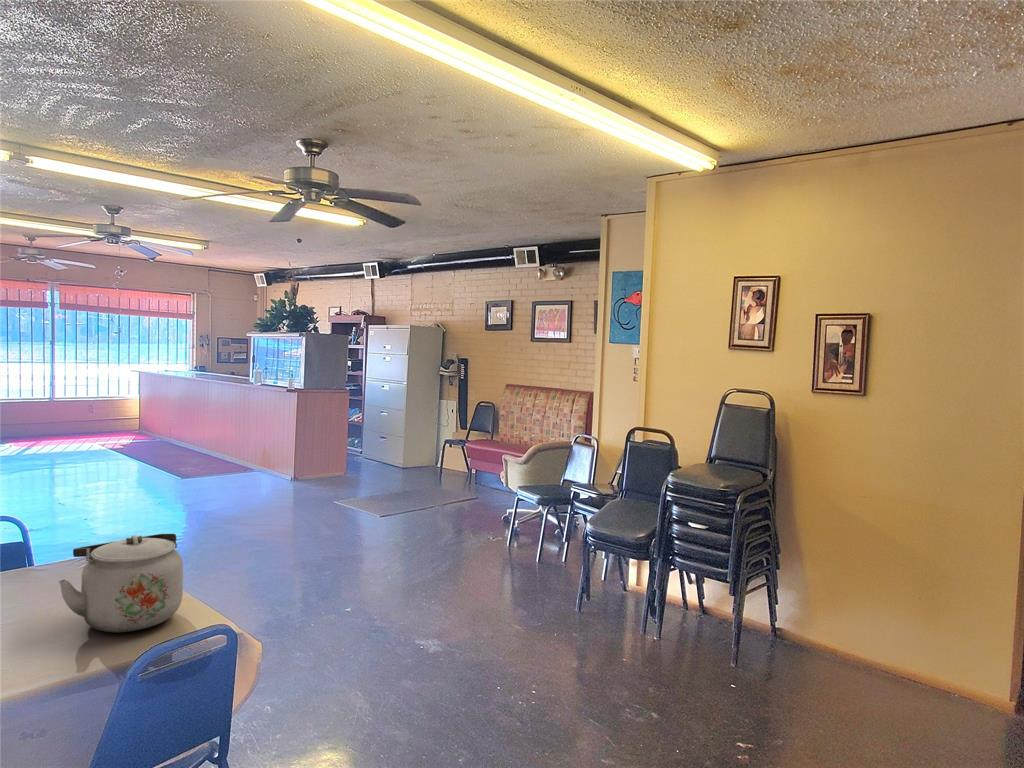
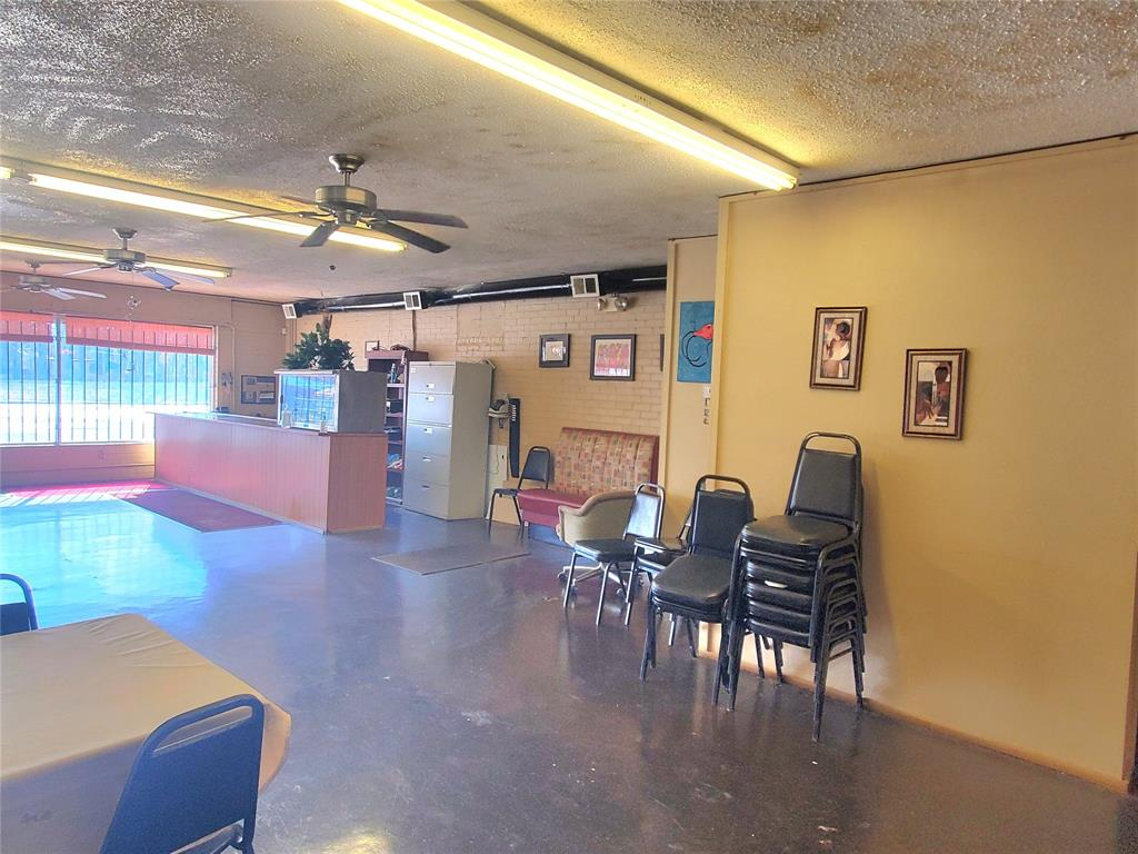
- kettle (121, 579)
